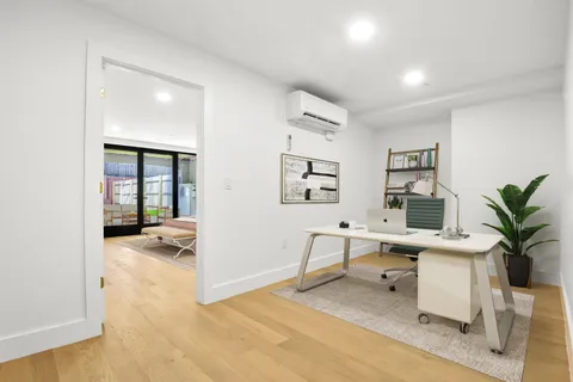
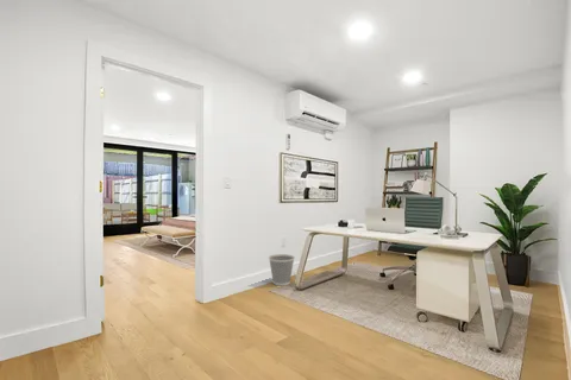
+ wastebasket (281, 270)
